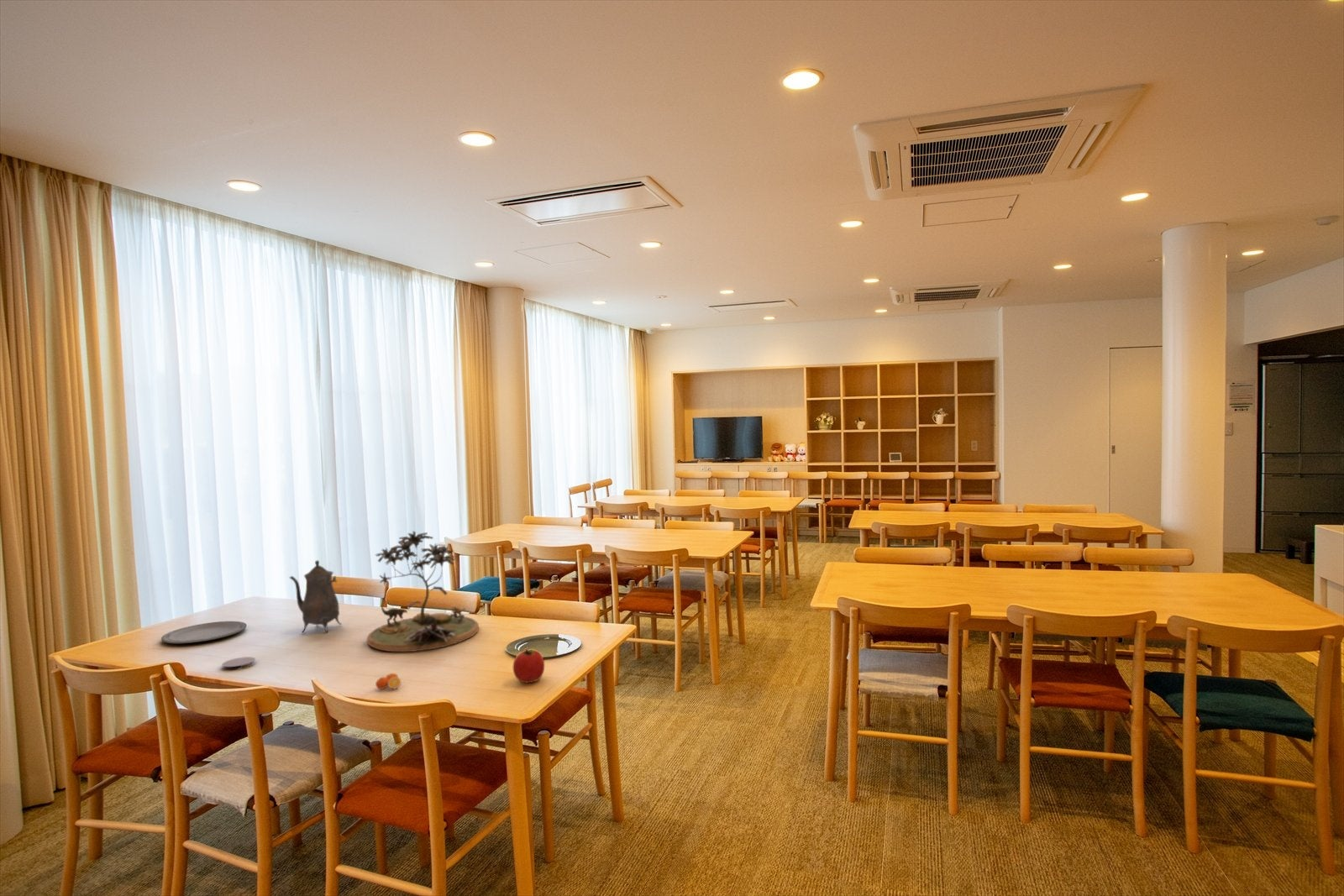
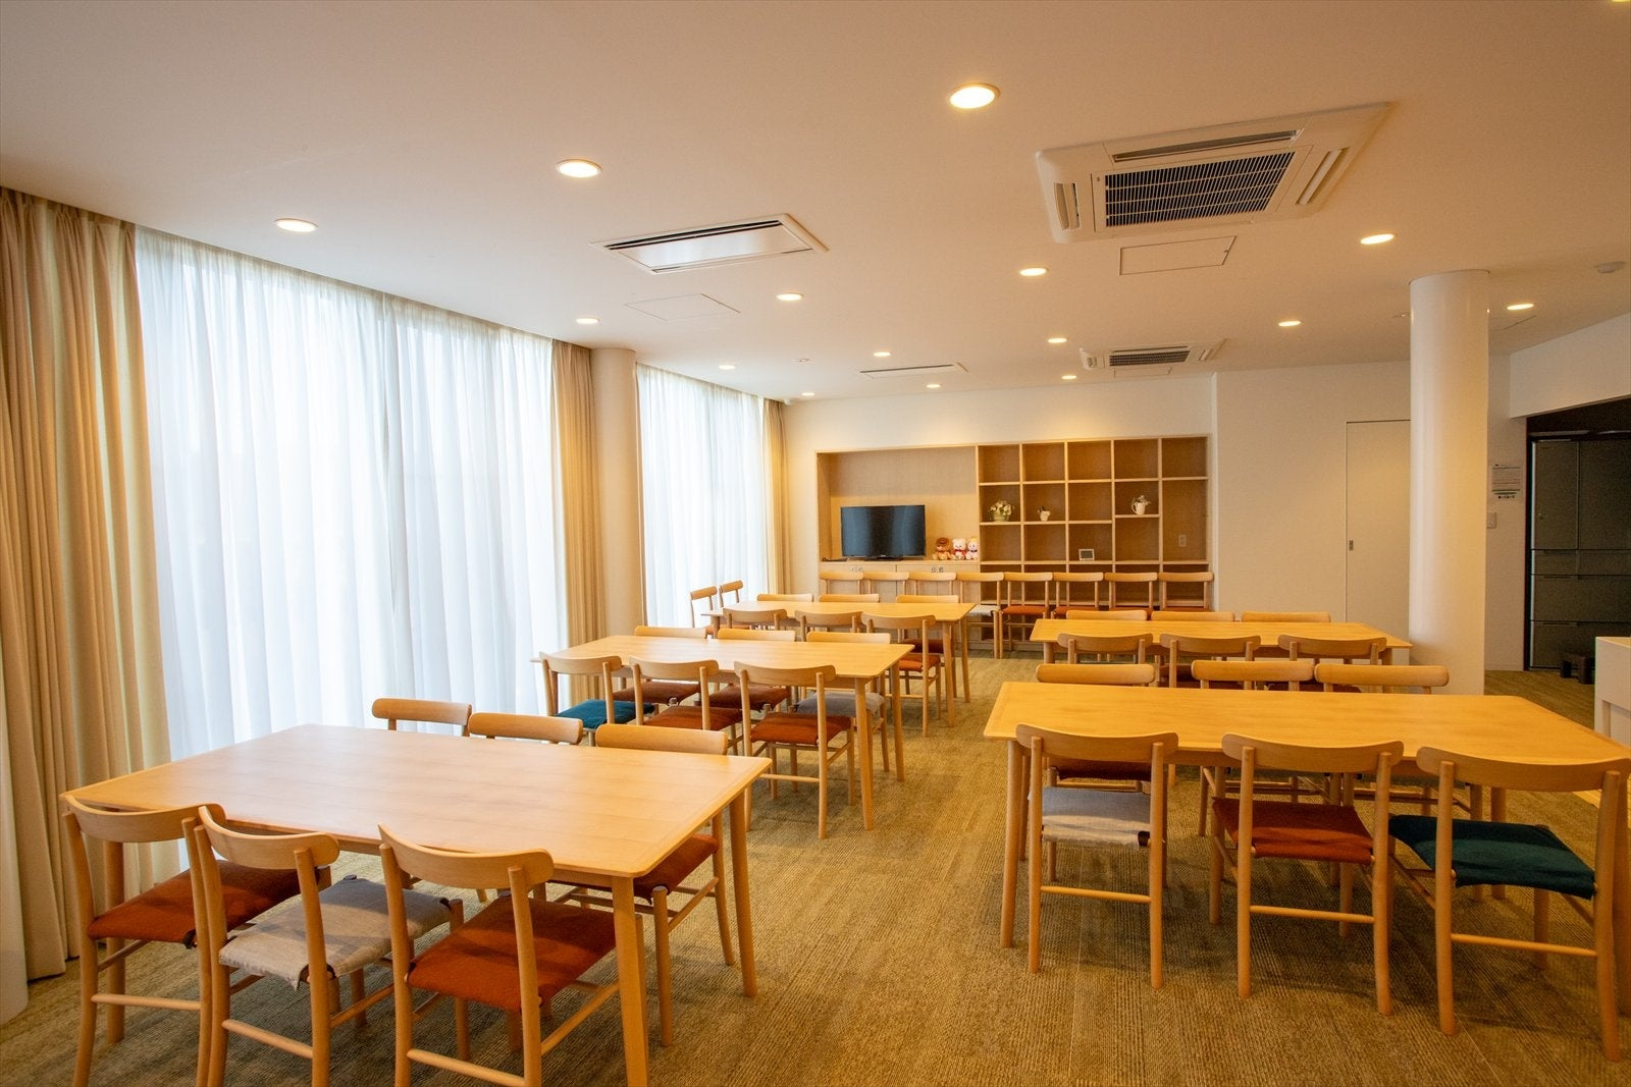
- plate (205, 632)
- diorama (425, 584)
- orange (389, 680)
- plate (543, 646)
- apple (528, 664)
- coaster (239, 663)
- teapot (314, 595)
